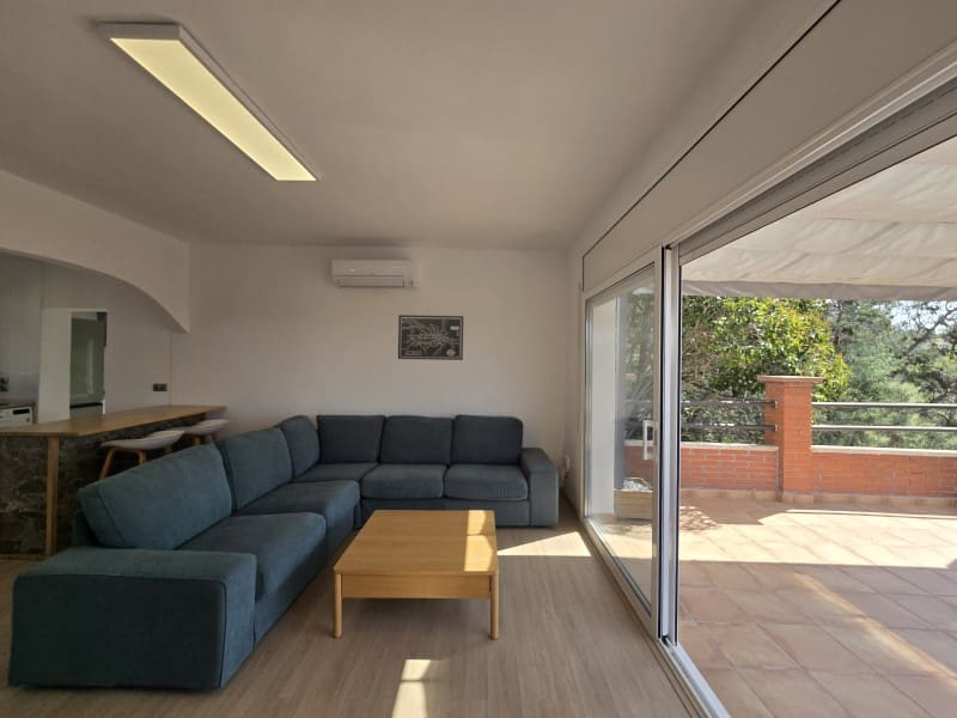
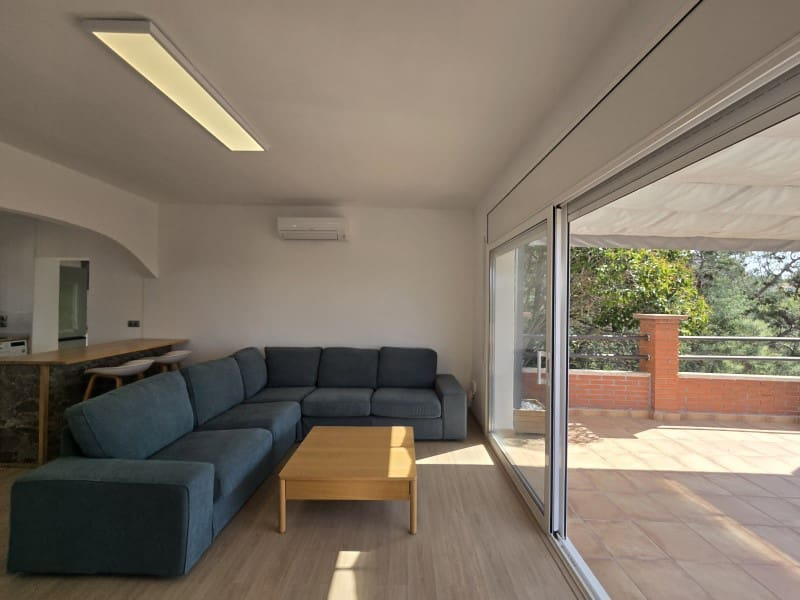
- wall art (431, 337)
